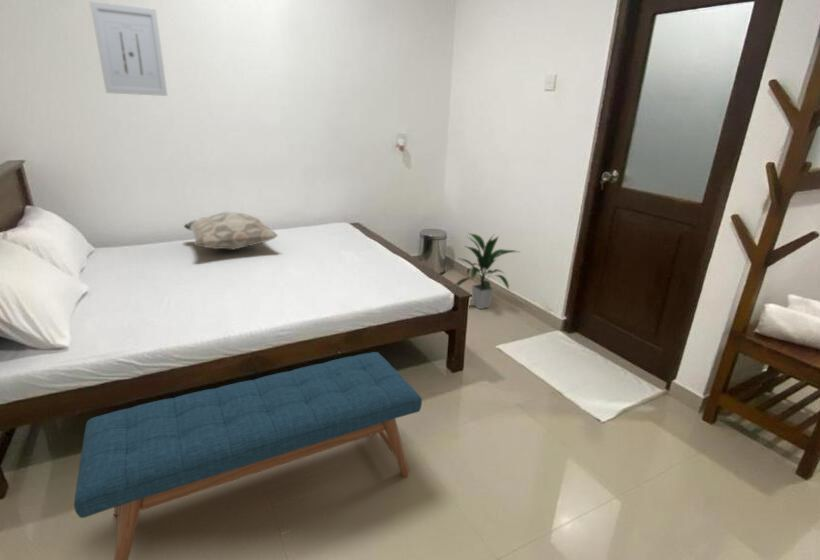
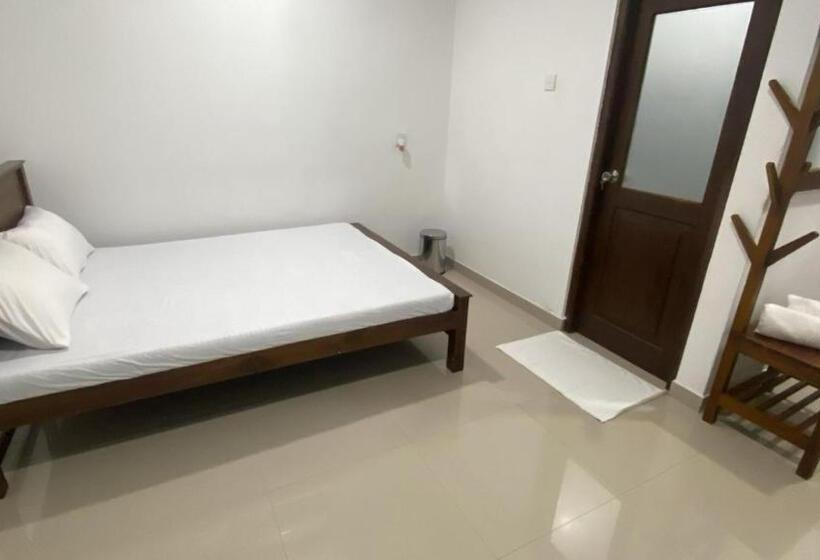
- wall art (130, 51)
- indoor plant (481, 269)
- bench (267, 447)
- decorative pillow (229, 230)
